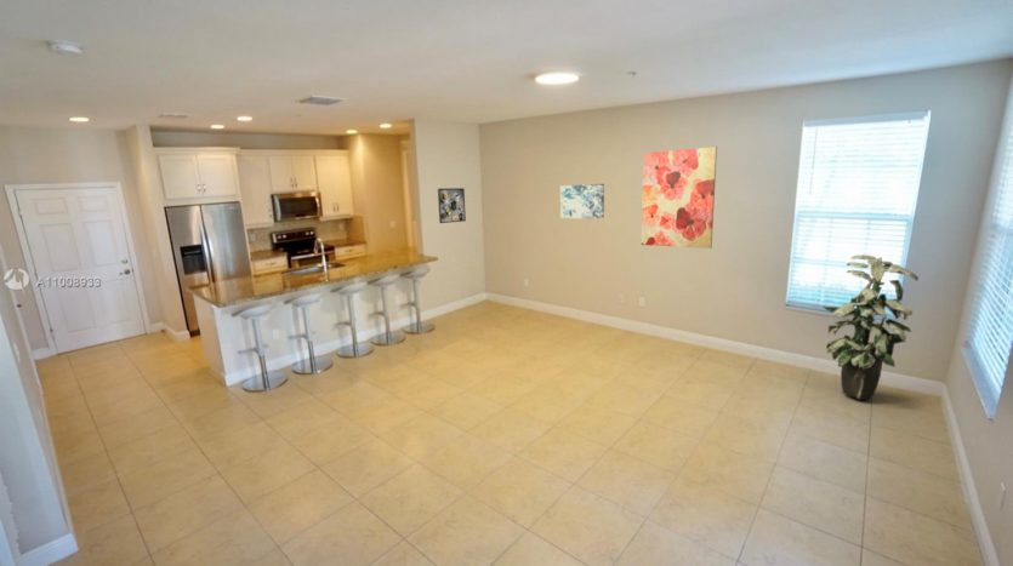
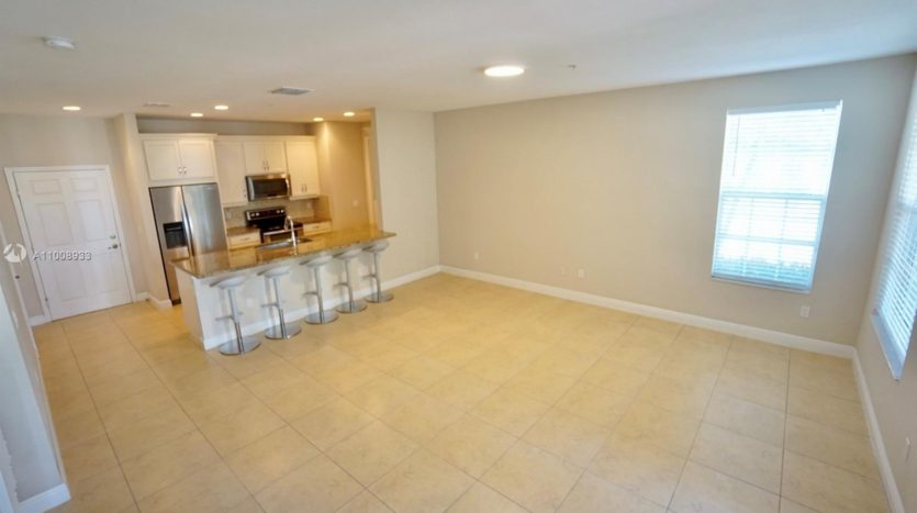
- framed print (451, 205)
- indoor plant (864, 326)
- wall art (581, 201)
- wall art (676, 199)
